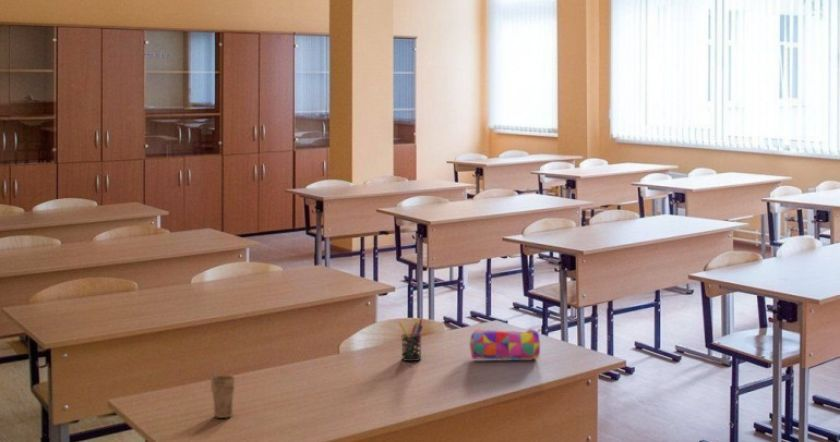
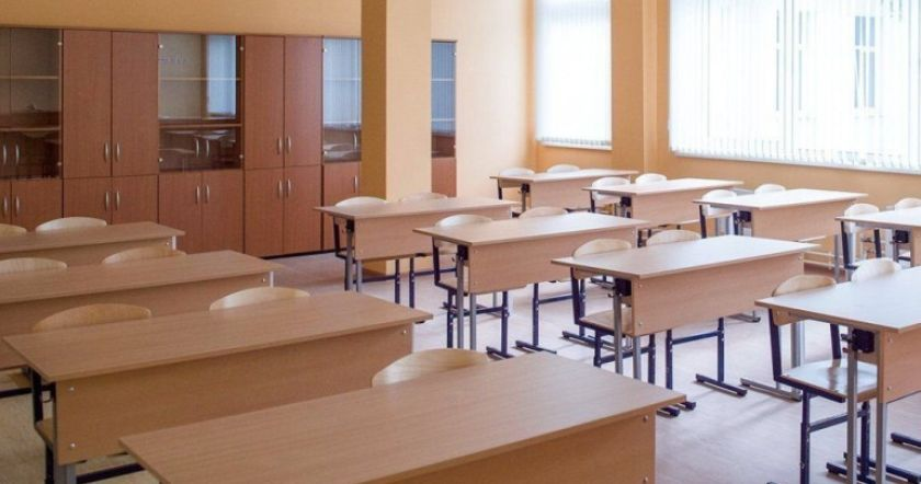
- cup (223, 392)
- pen holder (413, 338)
- pencil case (505, 344)
